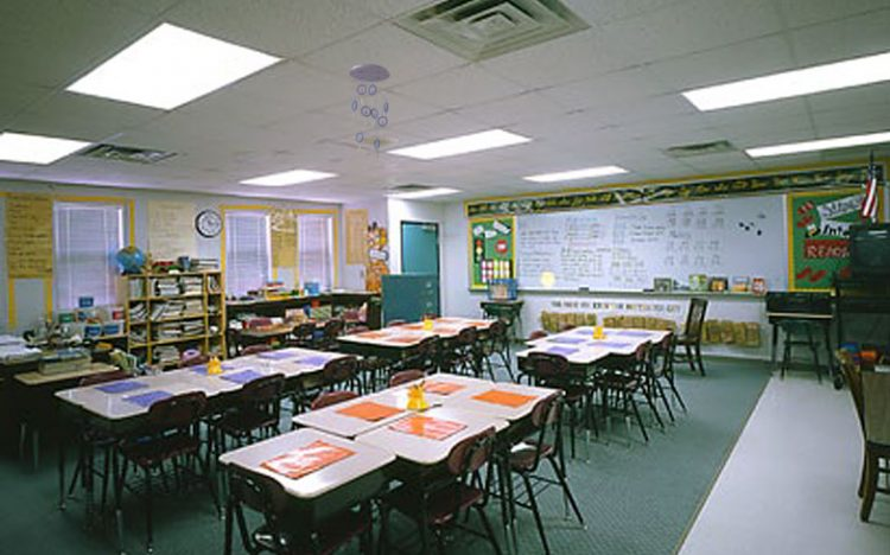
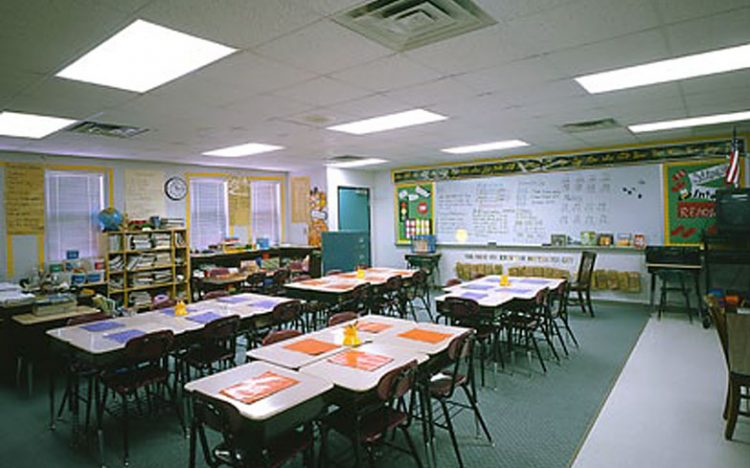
- ceiling mobile (370, 113)
